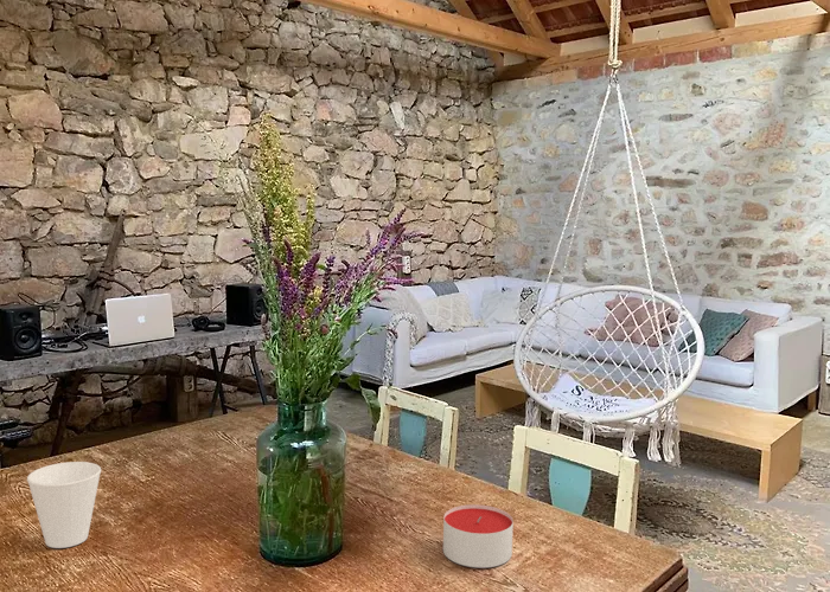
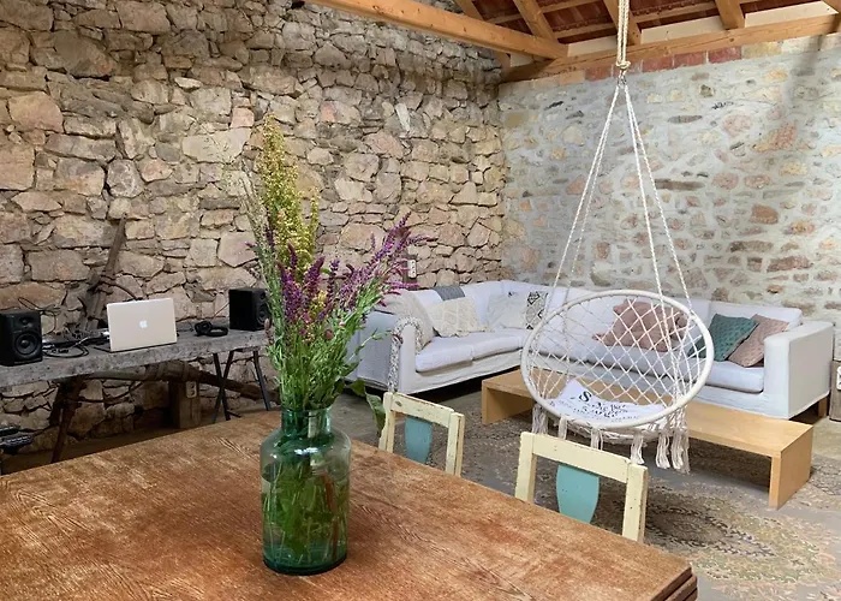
- cup (65, 506)
- candle (477, 533)
